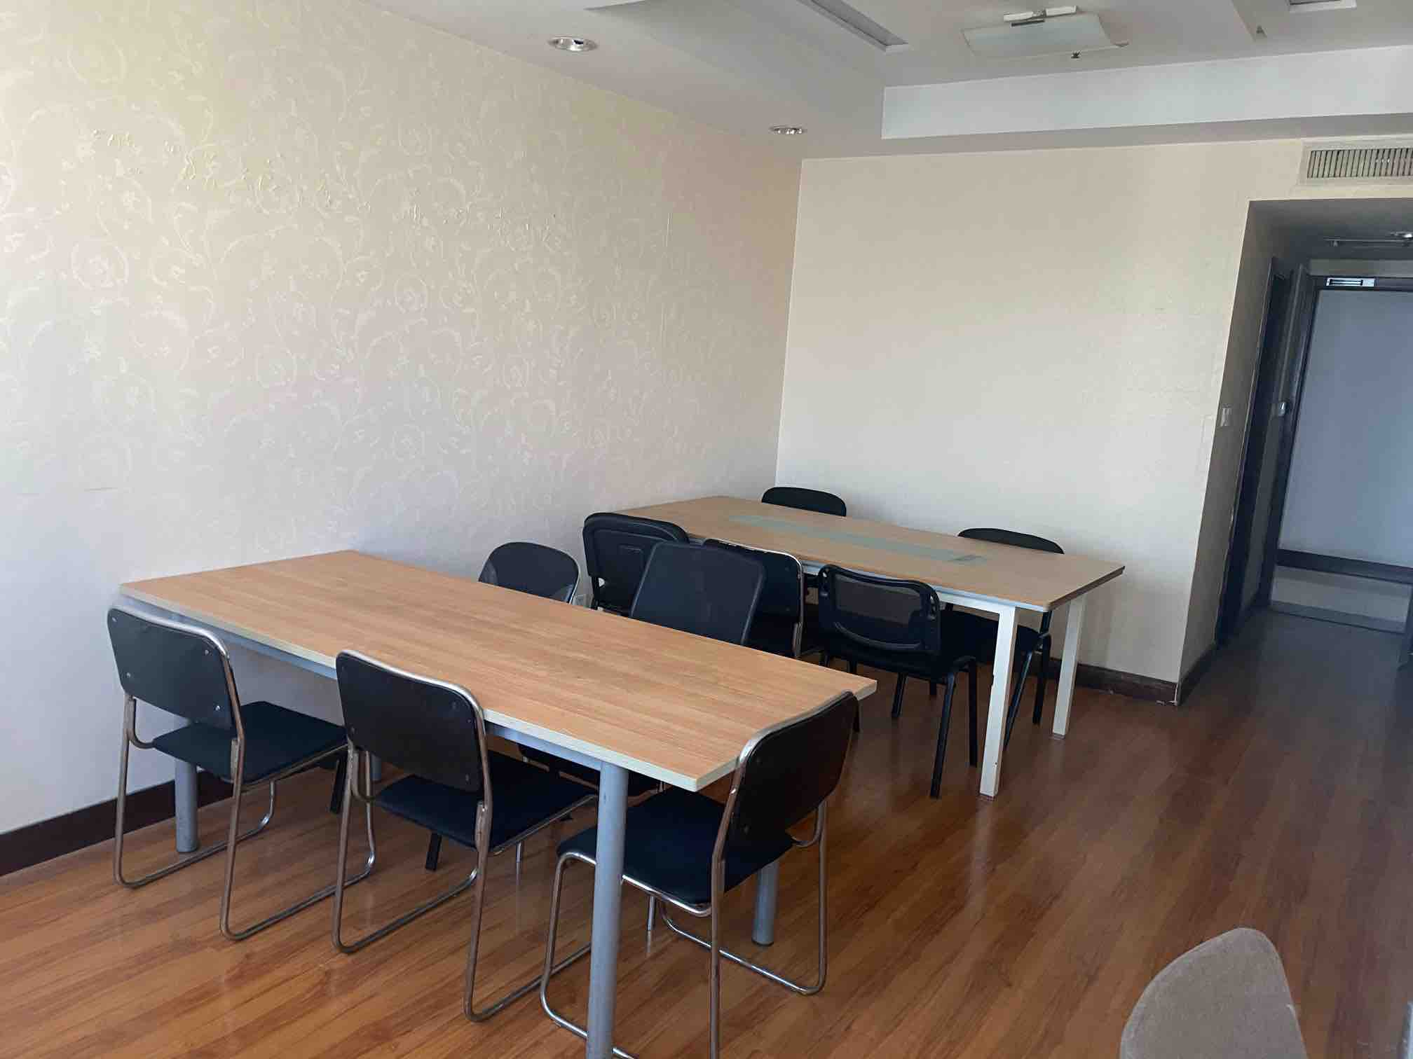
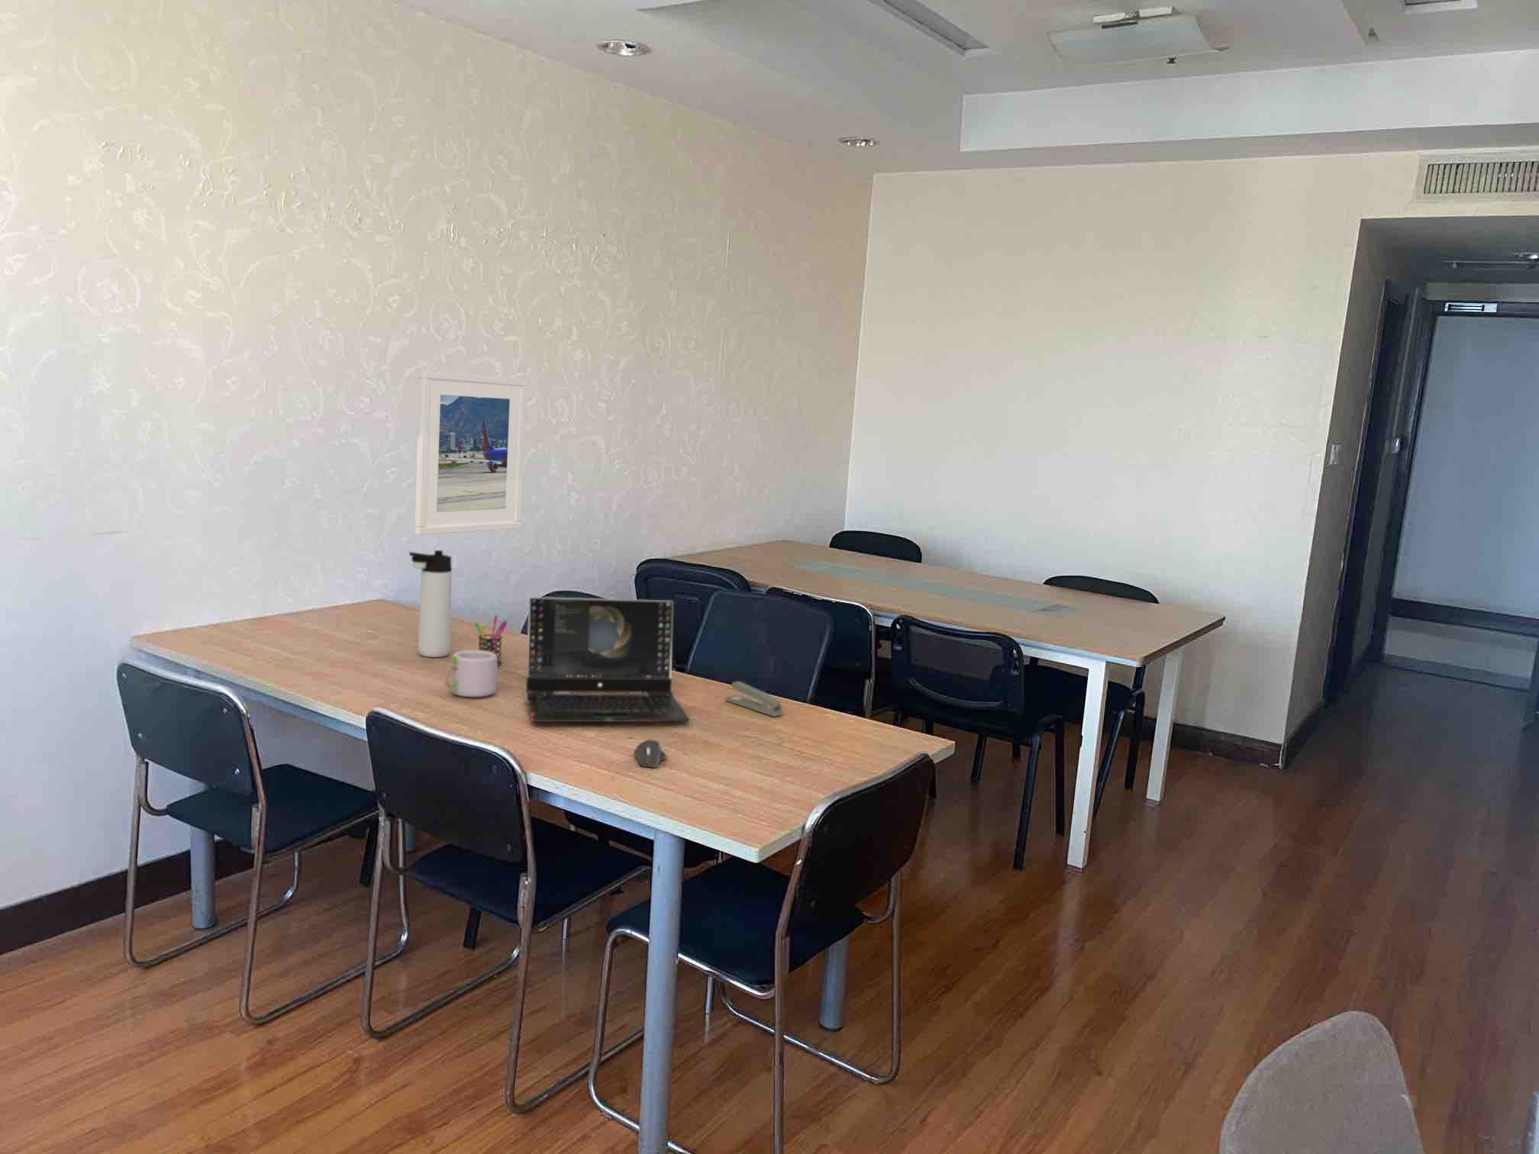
+ stapler (754, 697)
+ laptop computer (607, 659)
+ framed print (473, 453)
+ mug (471, 674)
+ thermos bottle (429, 602)
+ pen holder (488, 640)
+ computer mouse (651, 750)
